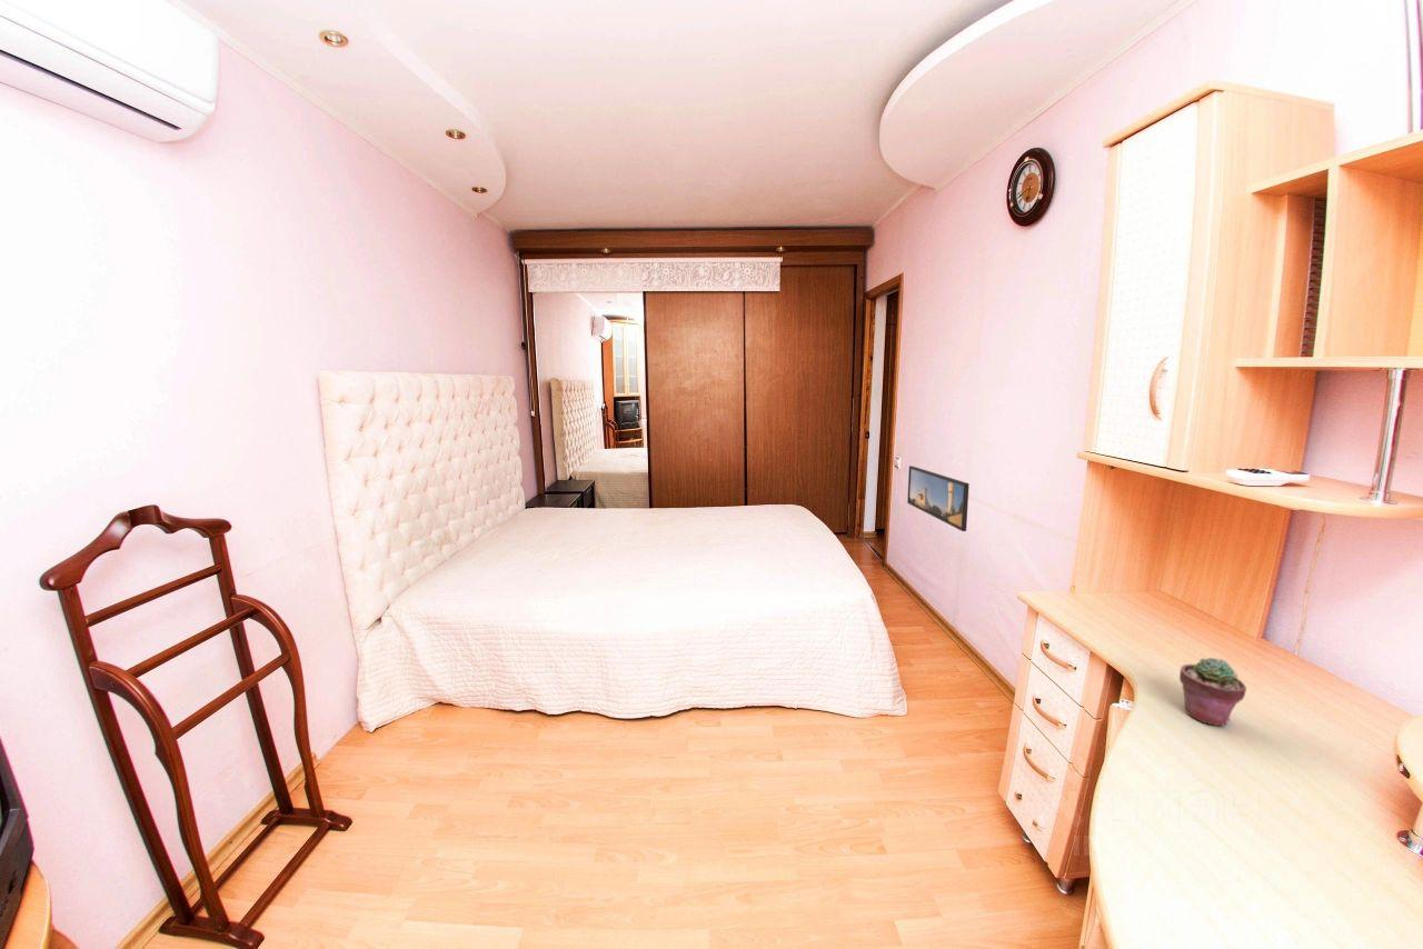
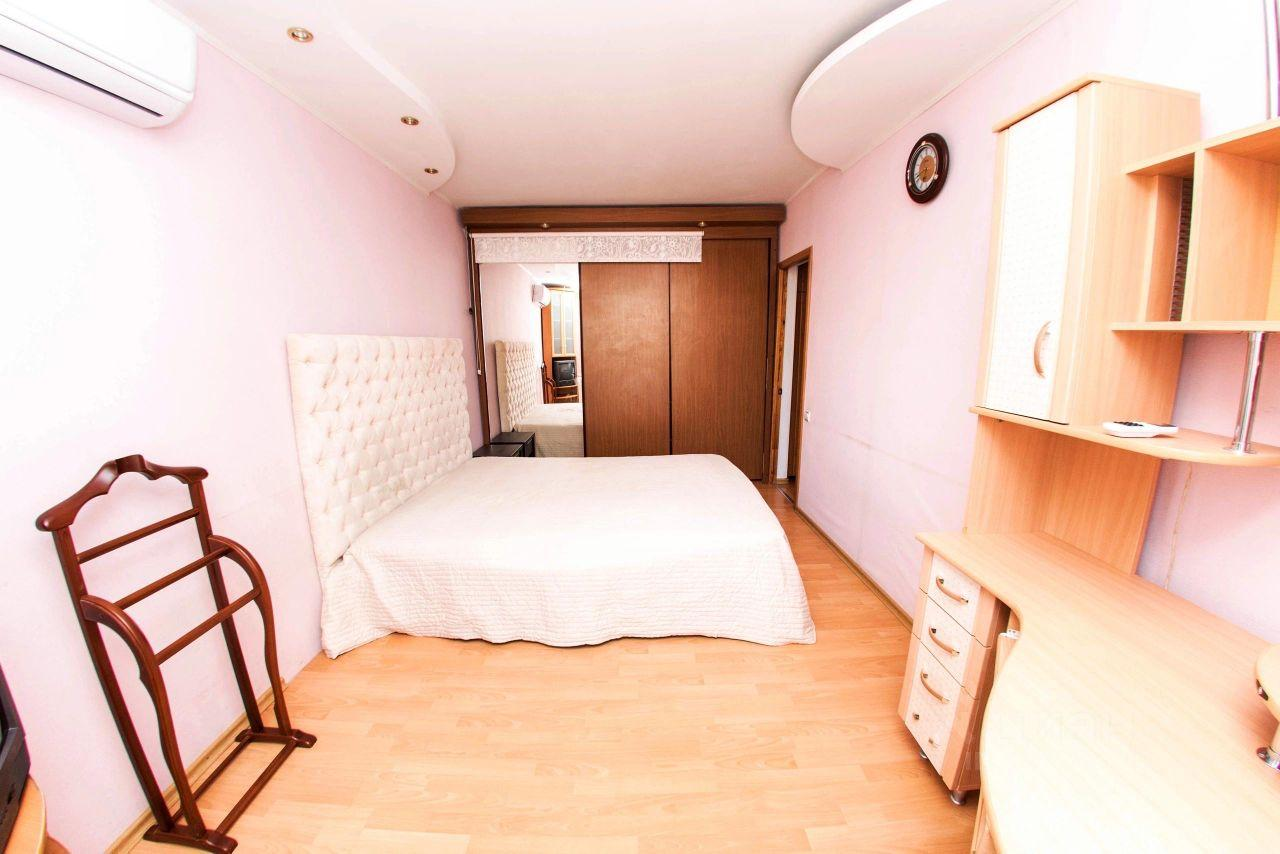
- potted succulent (1211, 688)
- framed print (934, 495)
